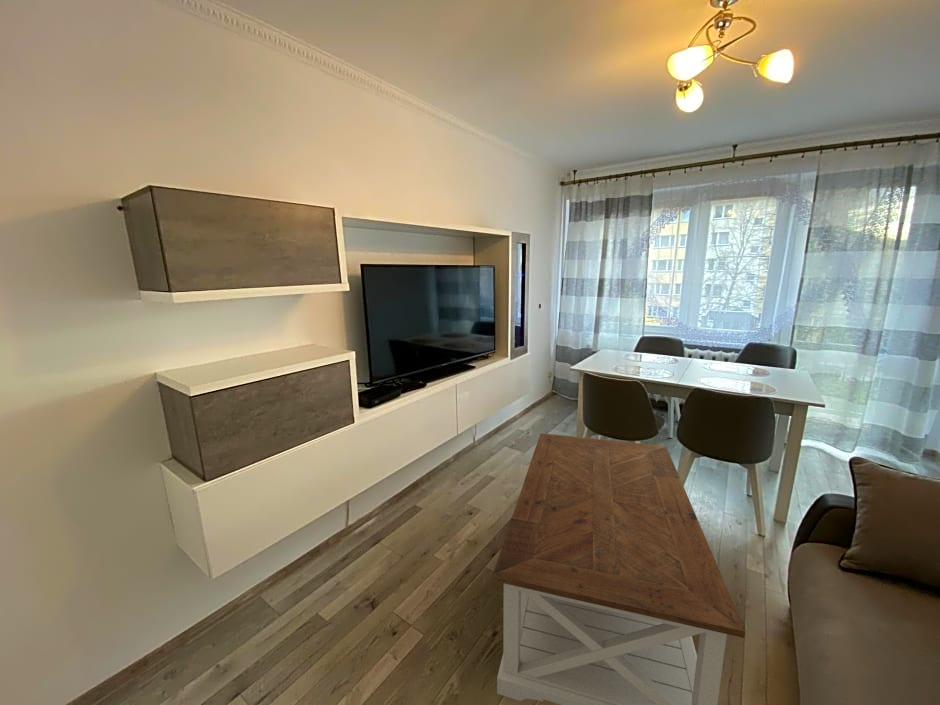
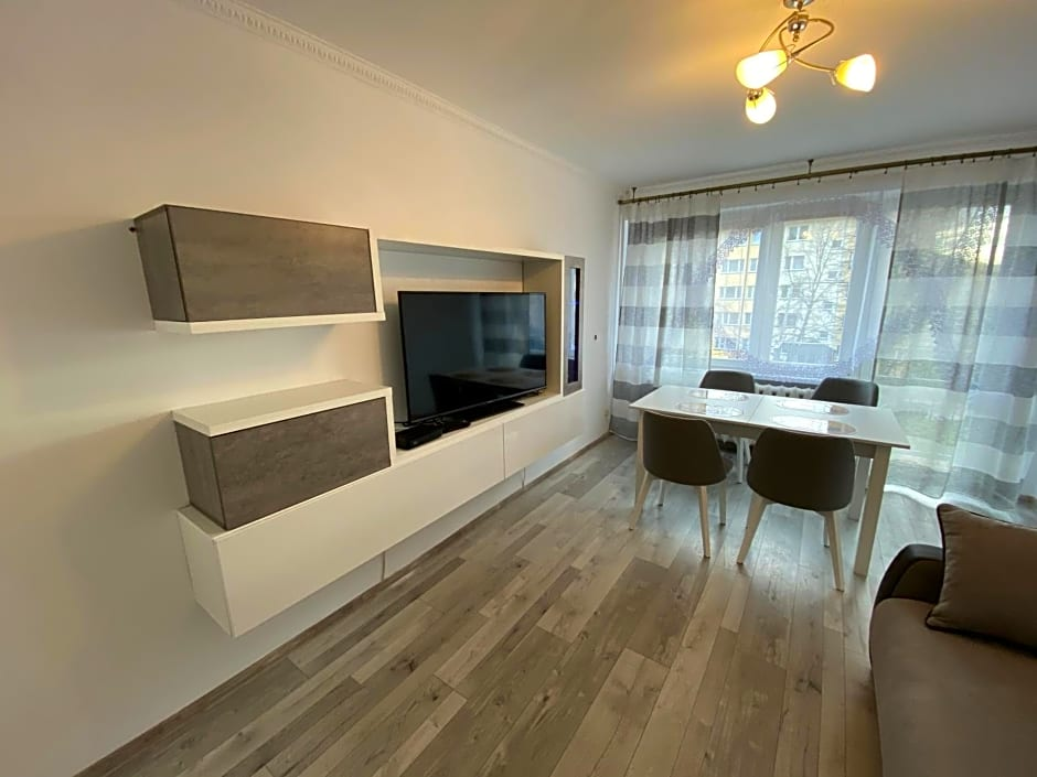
- coffee table (600, 541)
